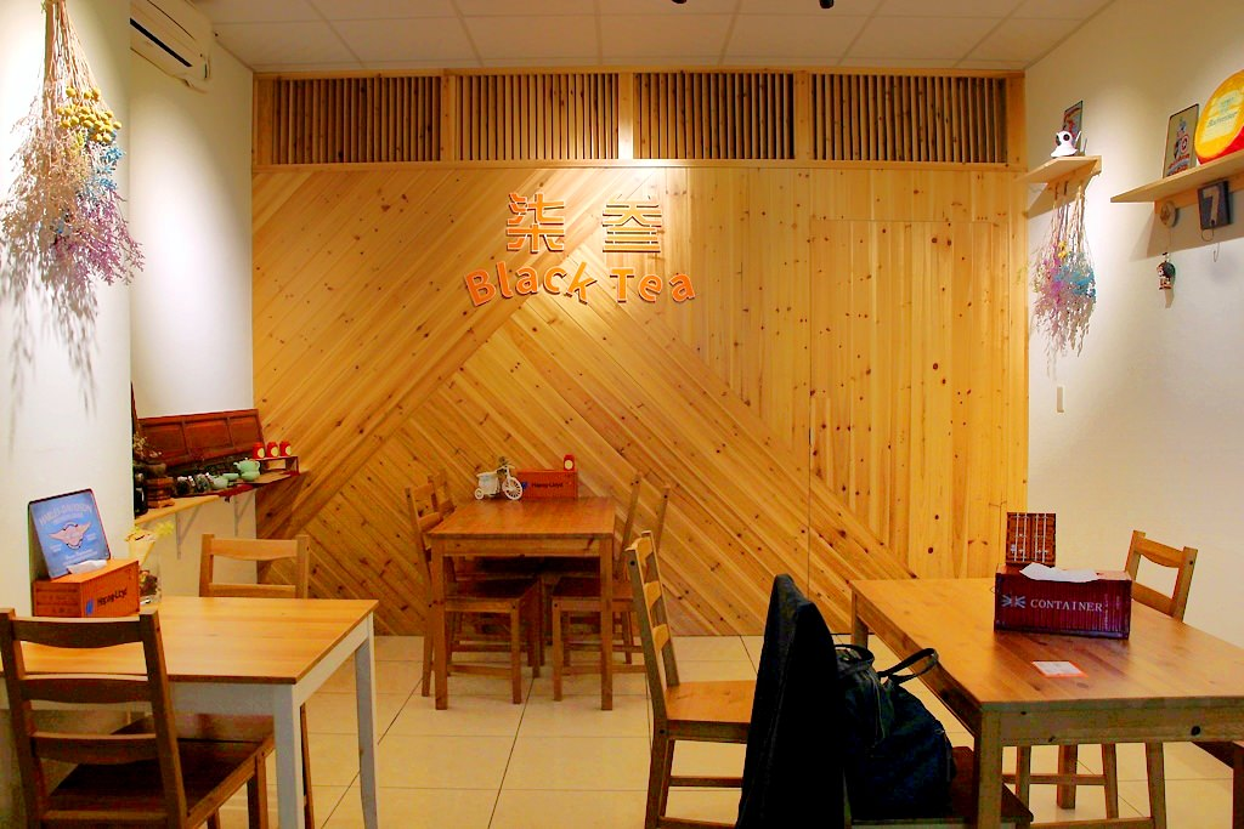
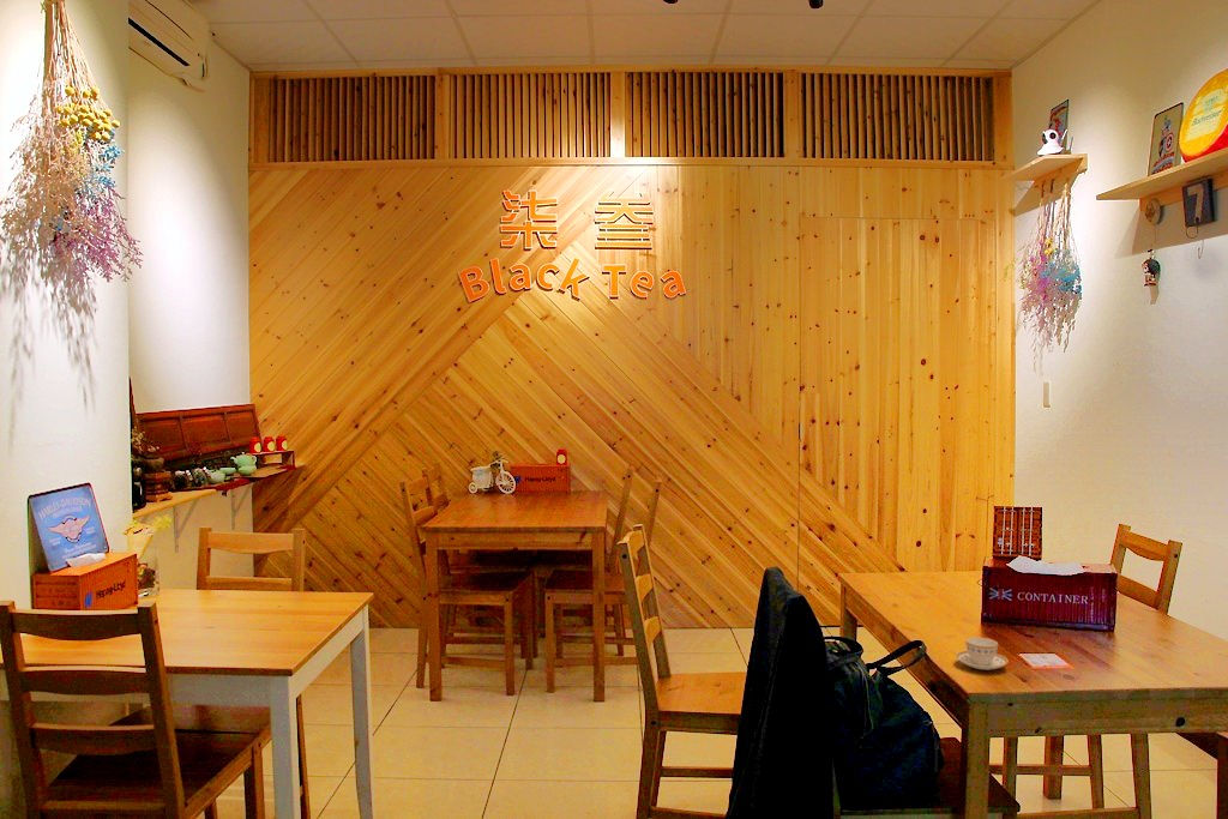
+ teacup (981, 654)
